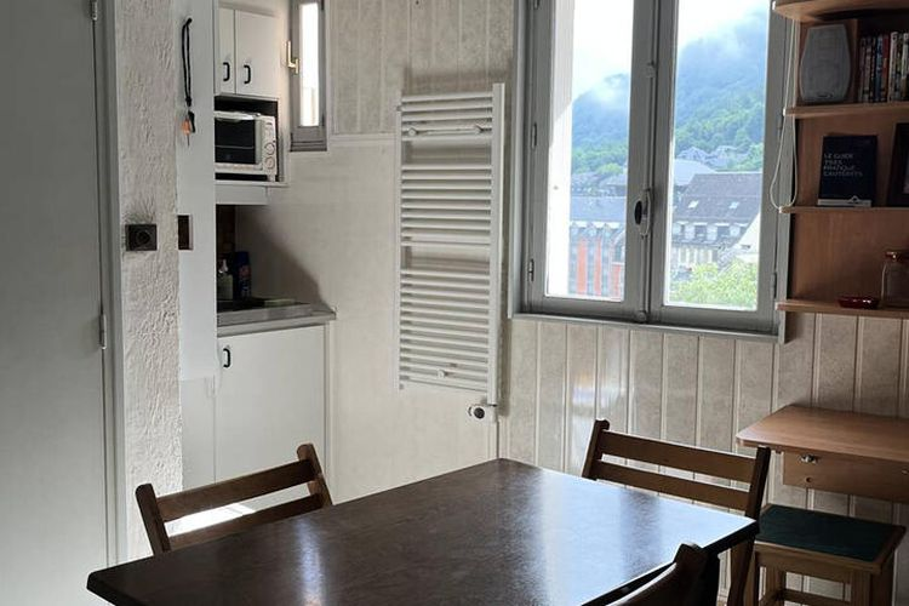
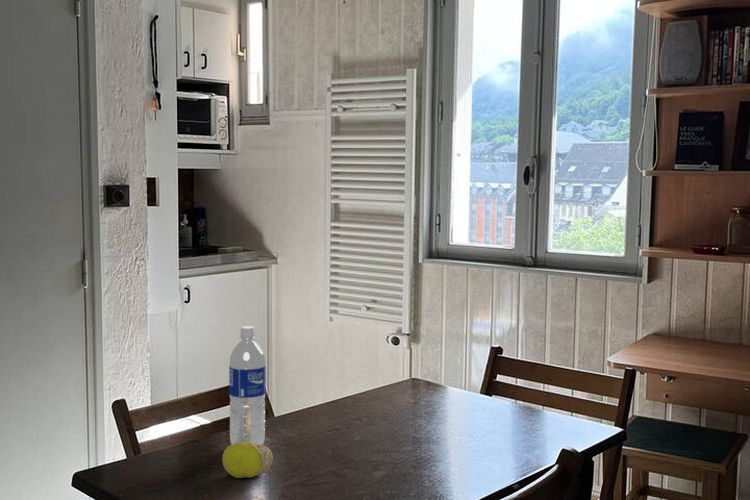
+ water bottle (247, 387)
+ fruit (247, 457)
